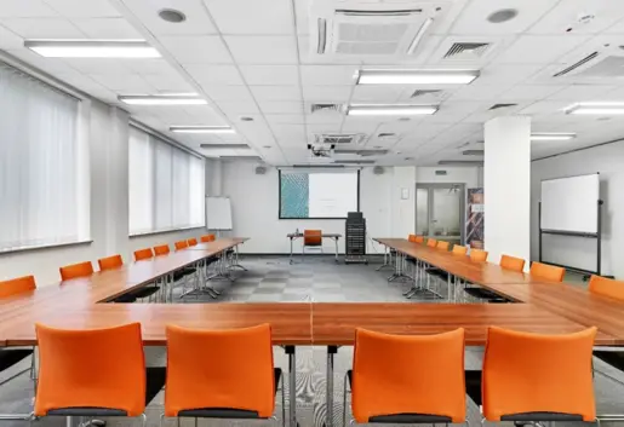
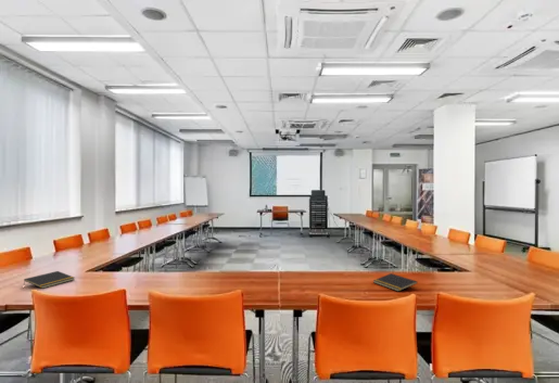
+ notepad (394, 281)
+ notepad (50, 279)
